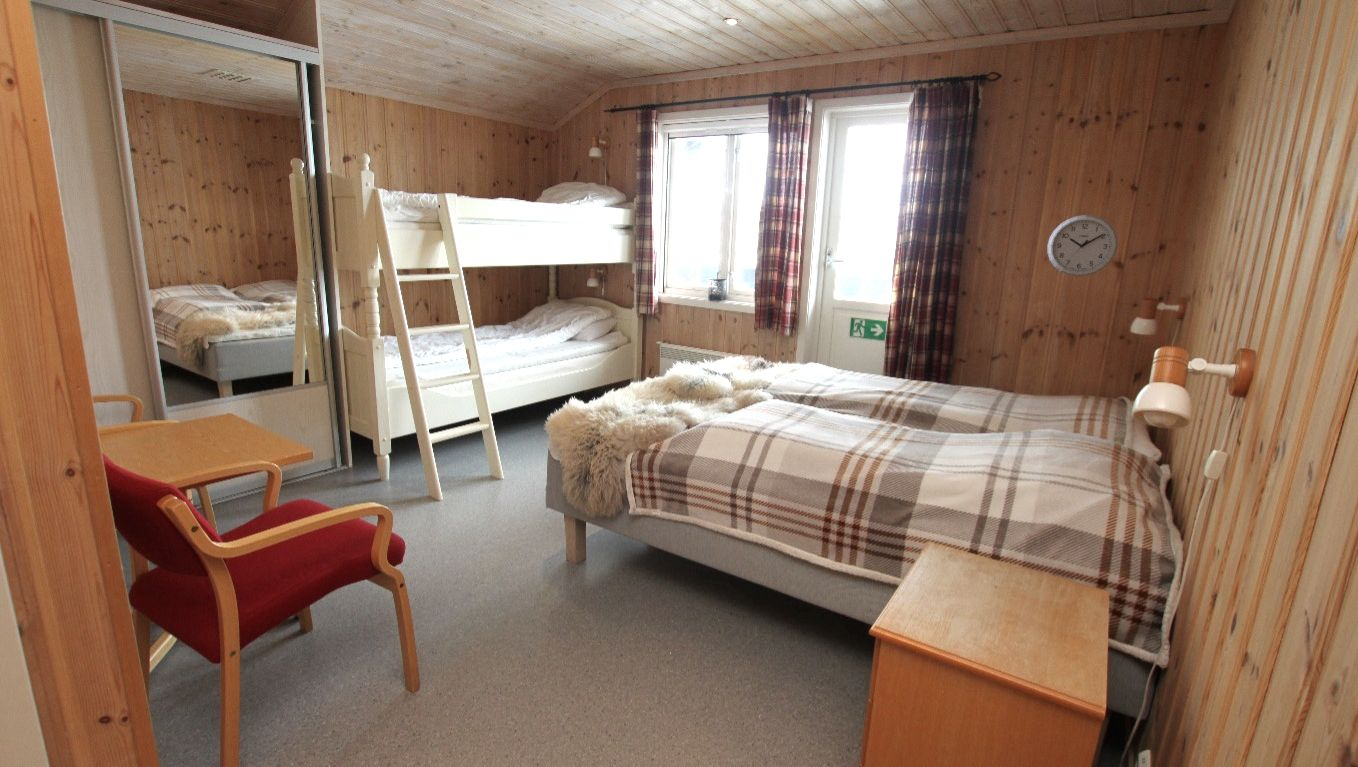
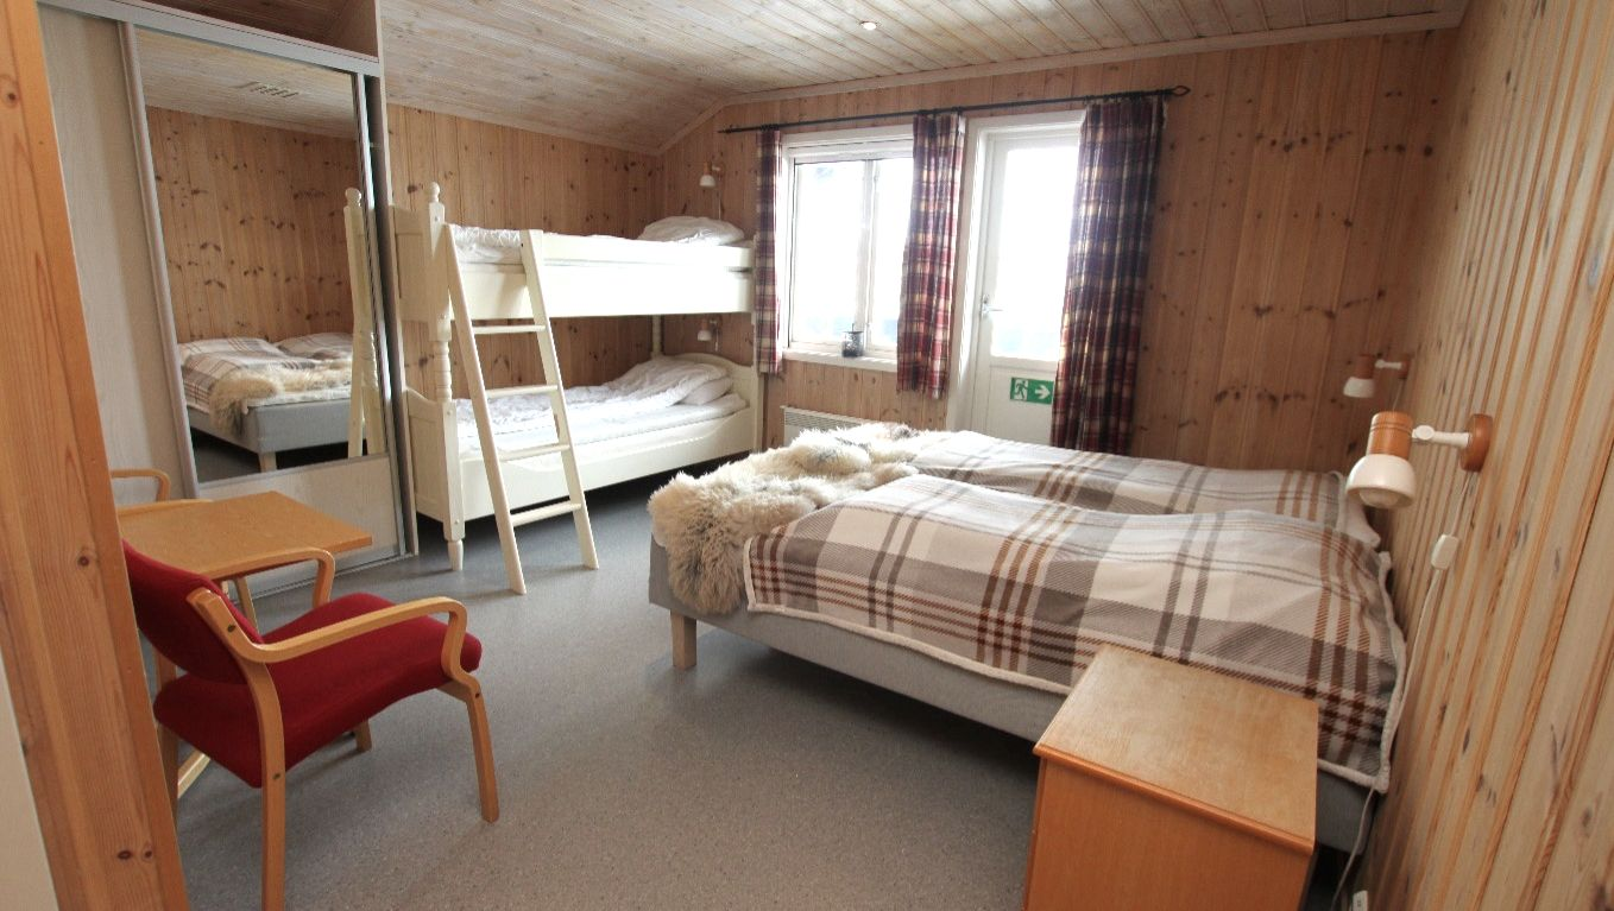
- wall clock (1081, 246)
